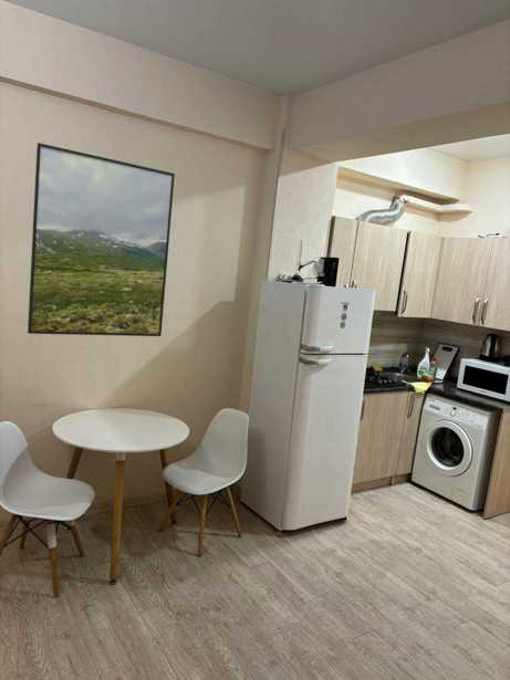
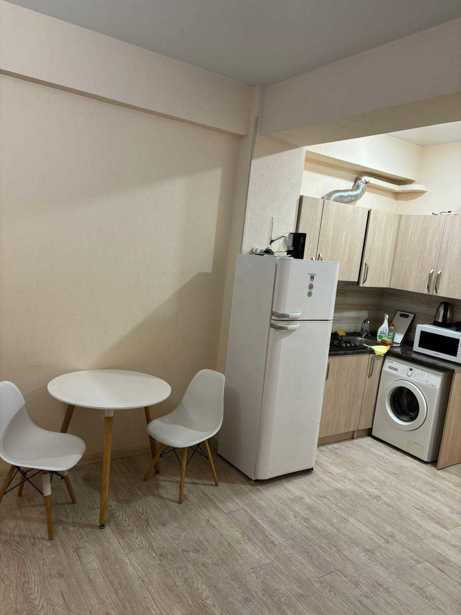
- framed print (104, 249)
